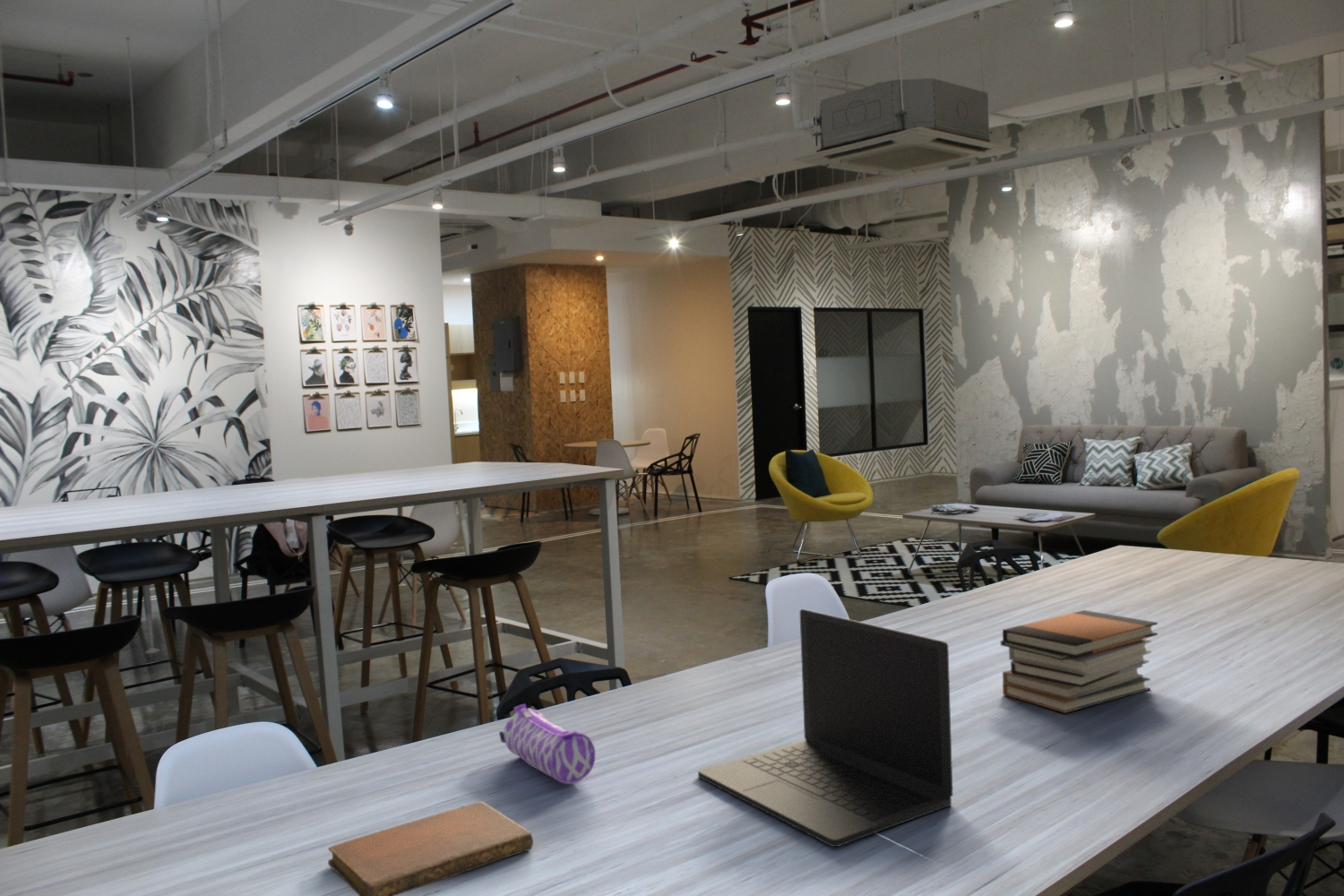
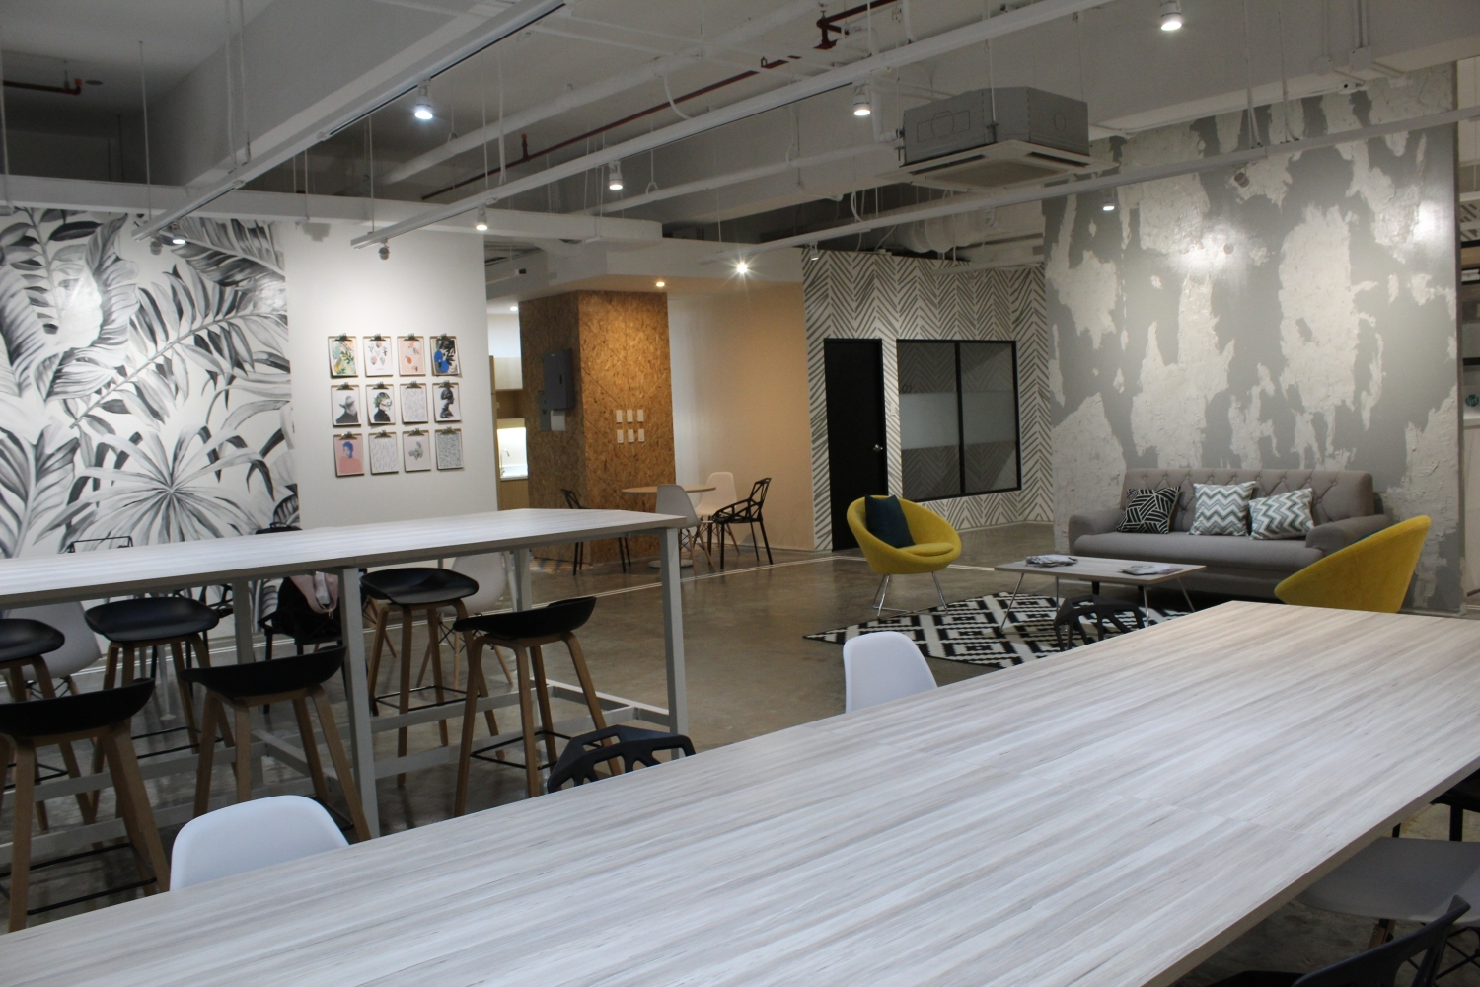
- laptop (815, 712)
- notebook (430, 848)
- pencil case (547, 742)
- book stack (1079, 659)
